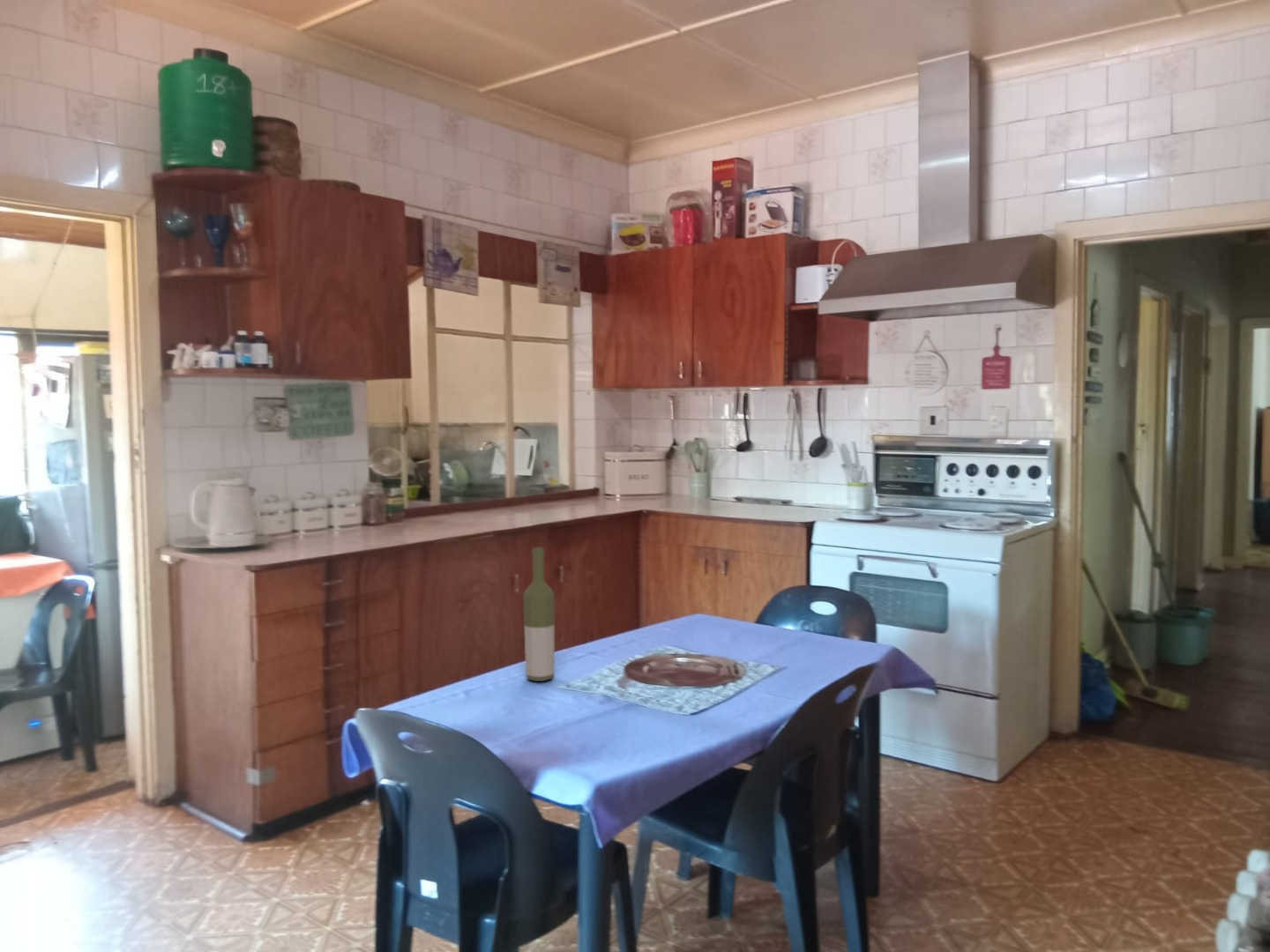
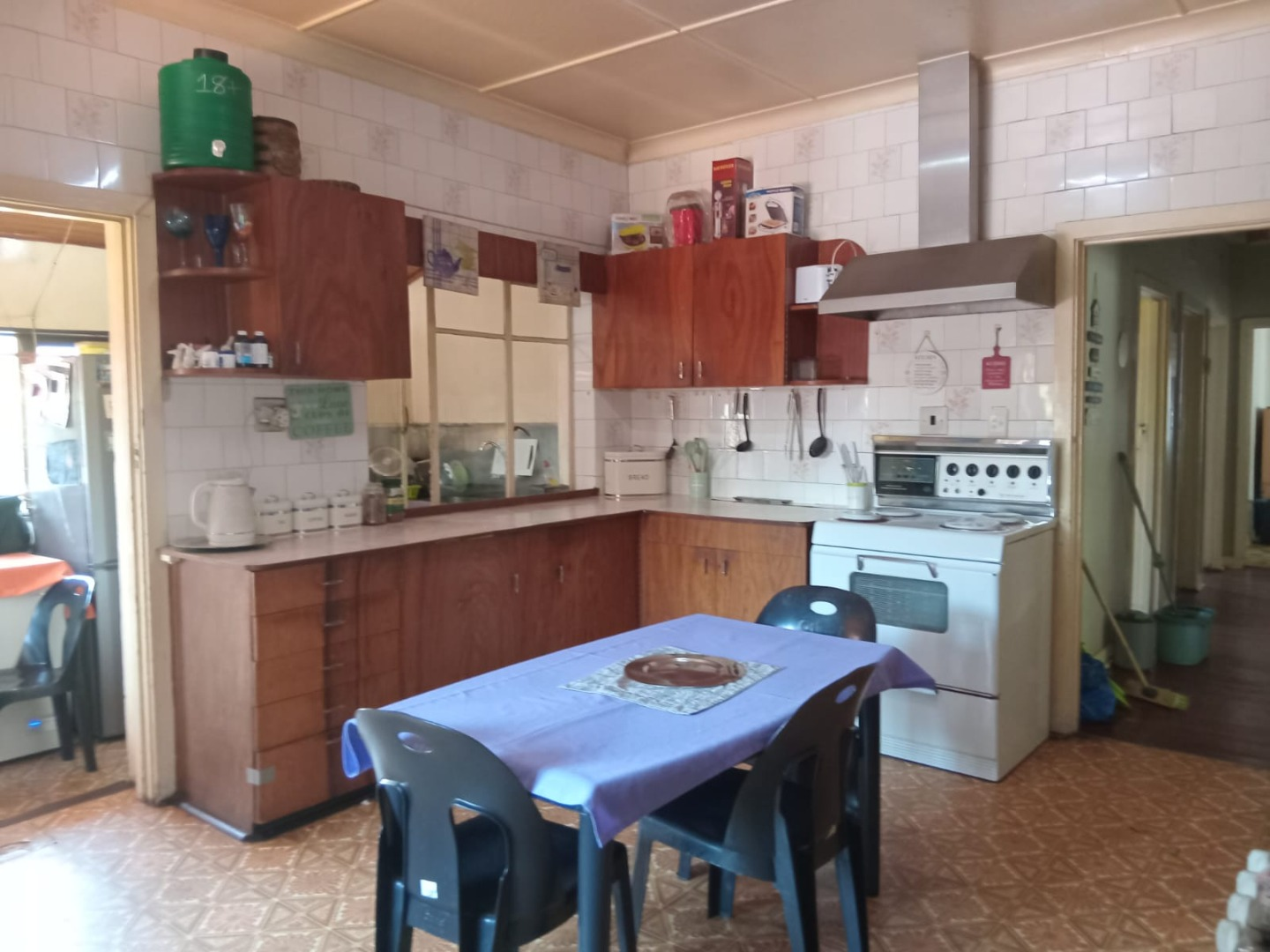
- bottle (539, 614)
